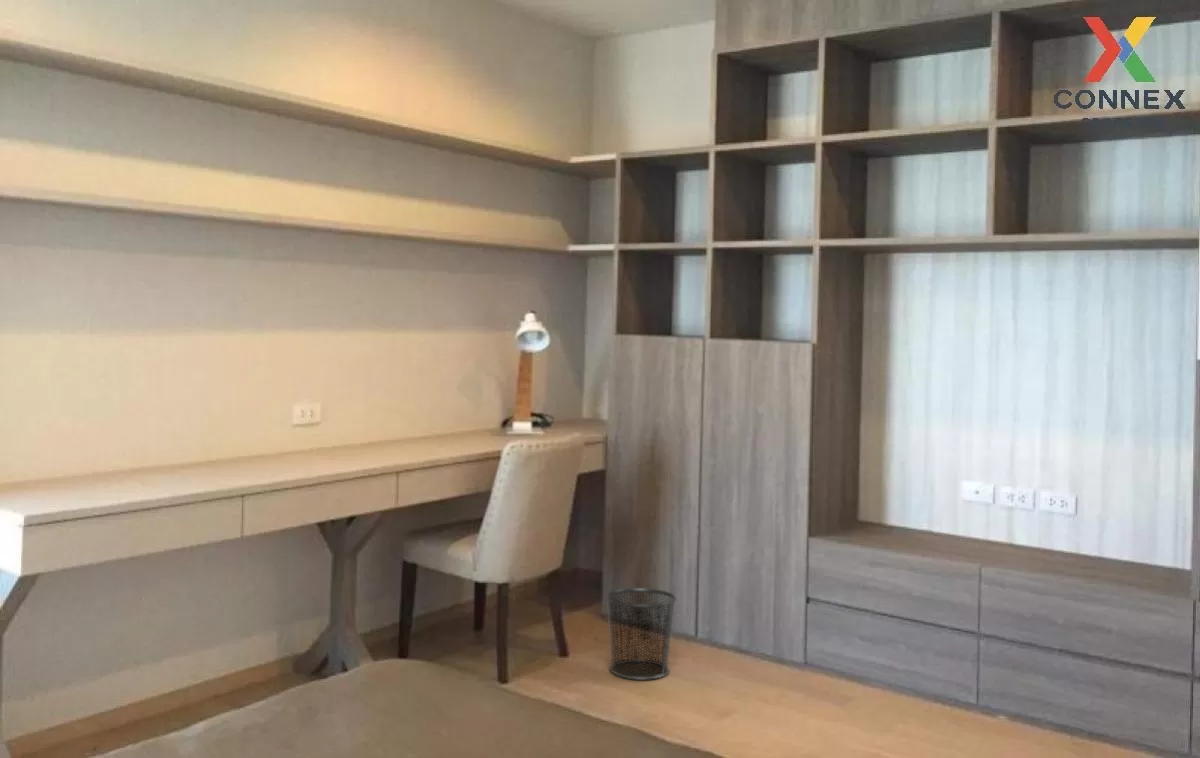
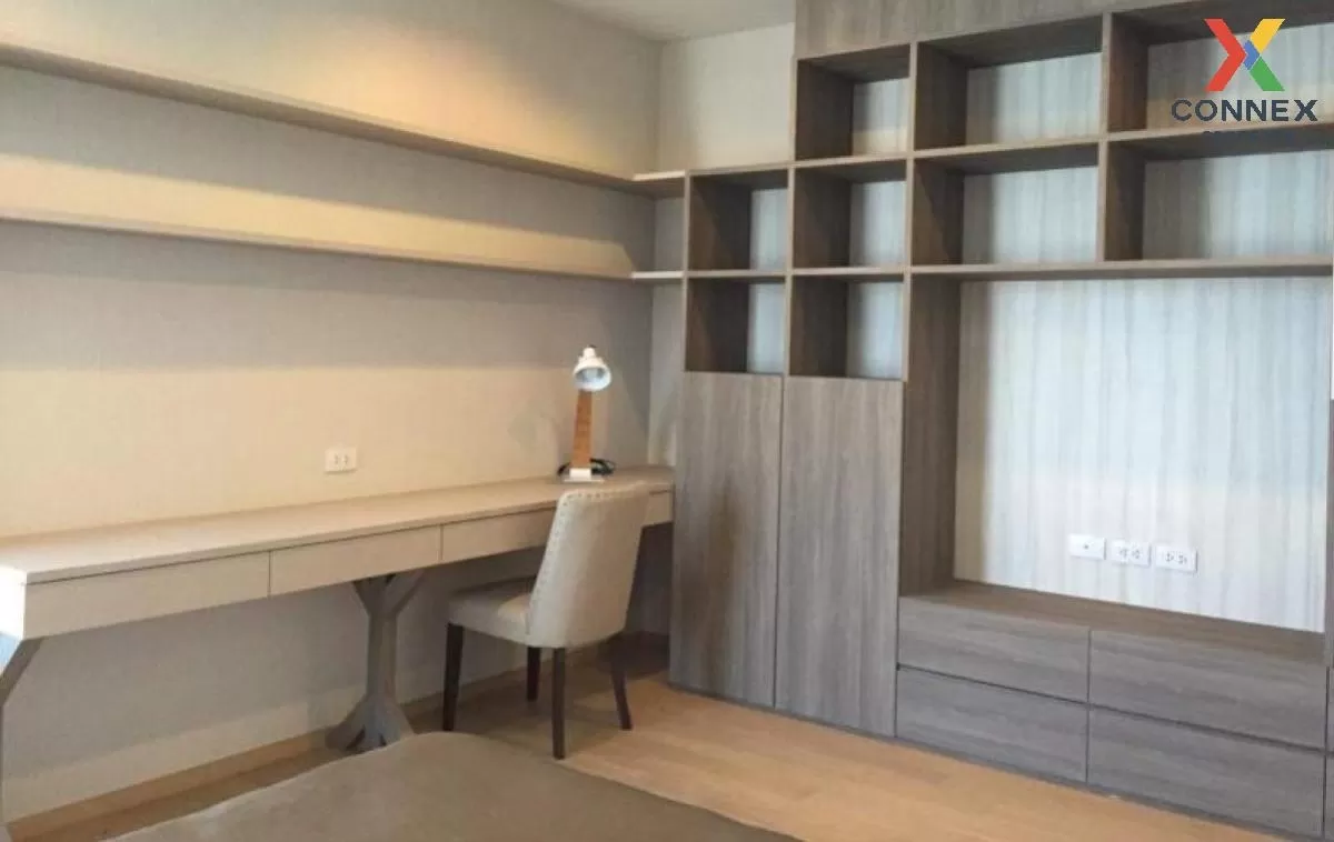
- waste bin (640, 633)
